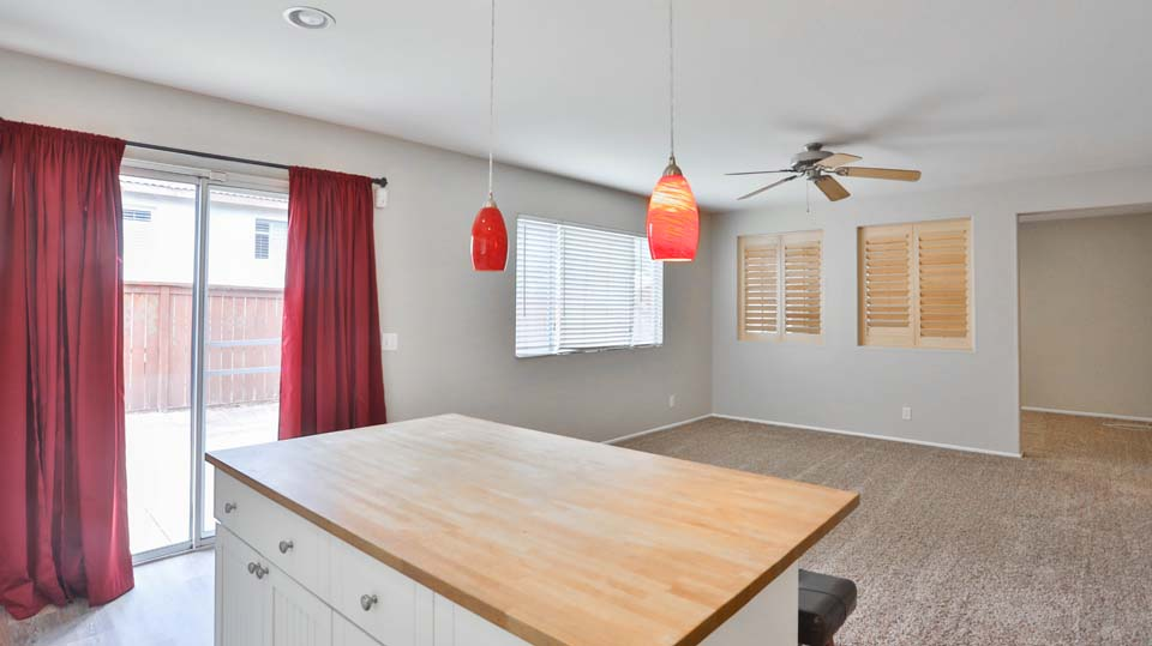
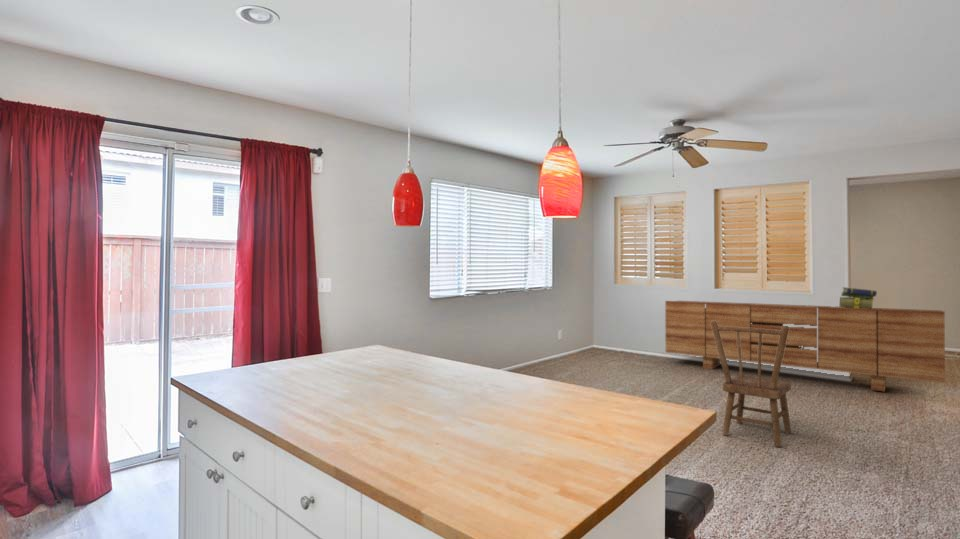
+ dining chair (755, 378)
+ stack of books (857, 296)
+ sideboard (786, 340)
